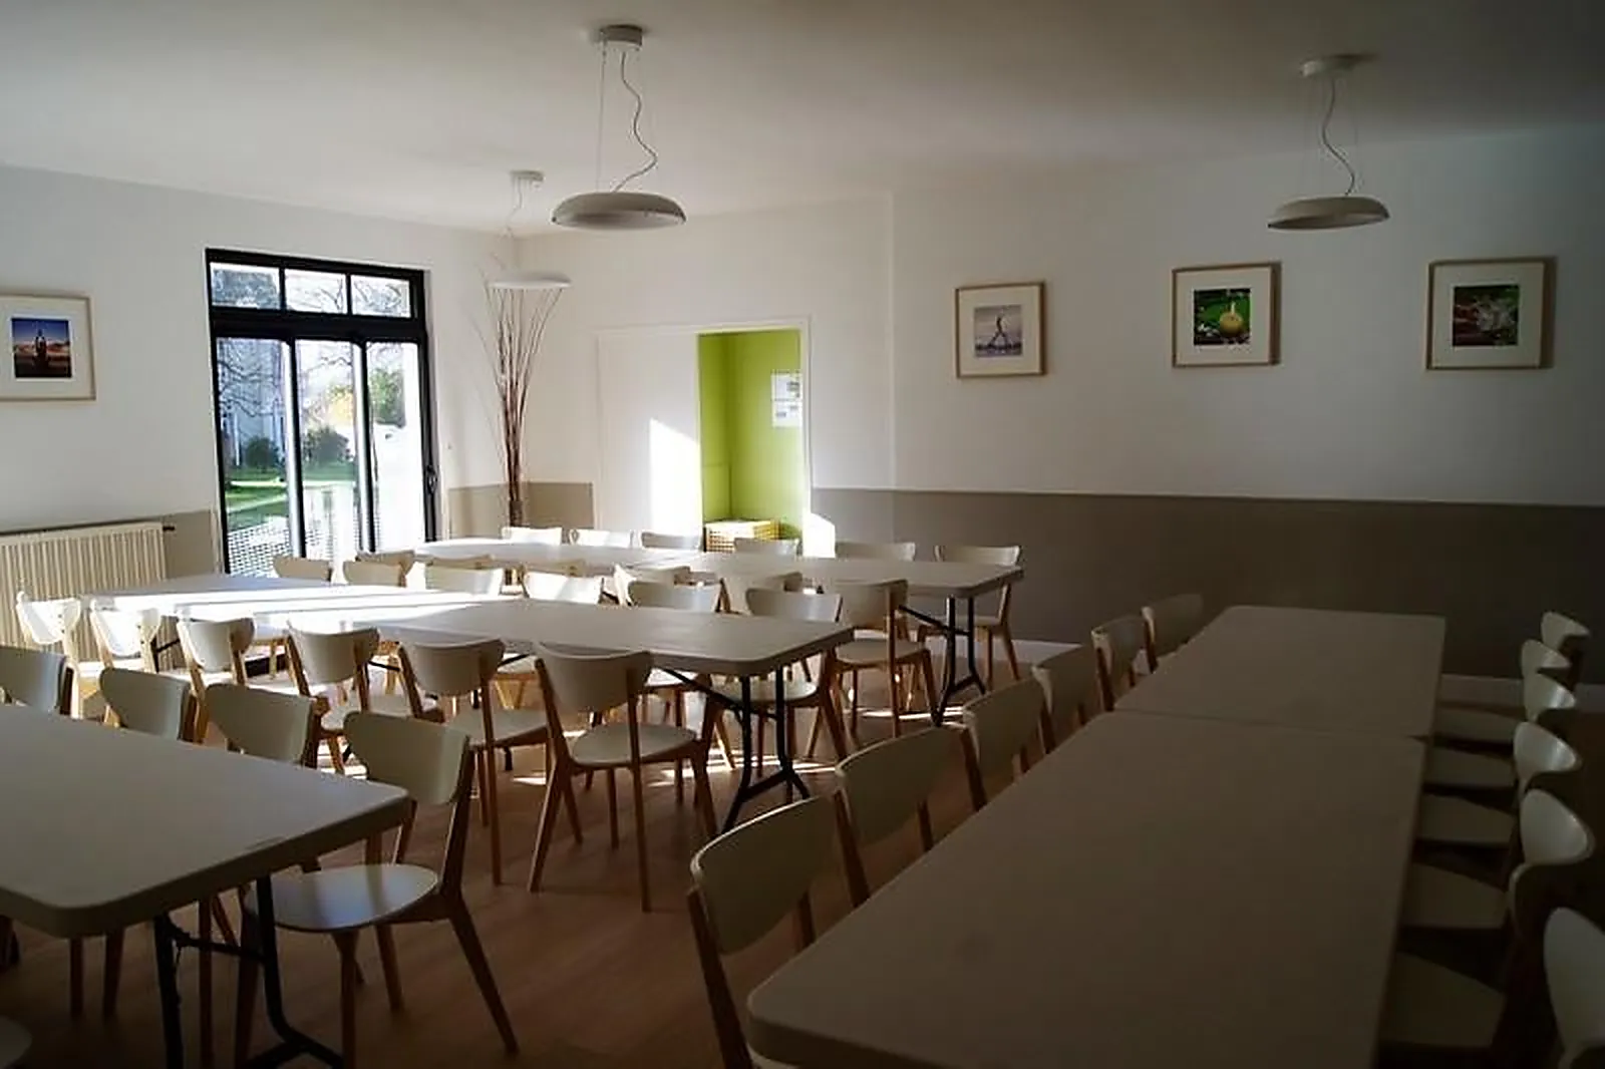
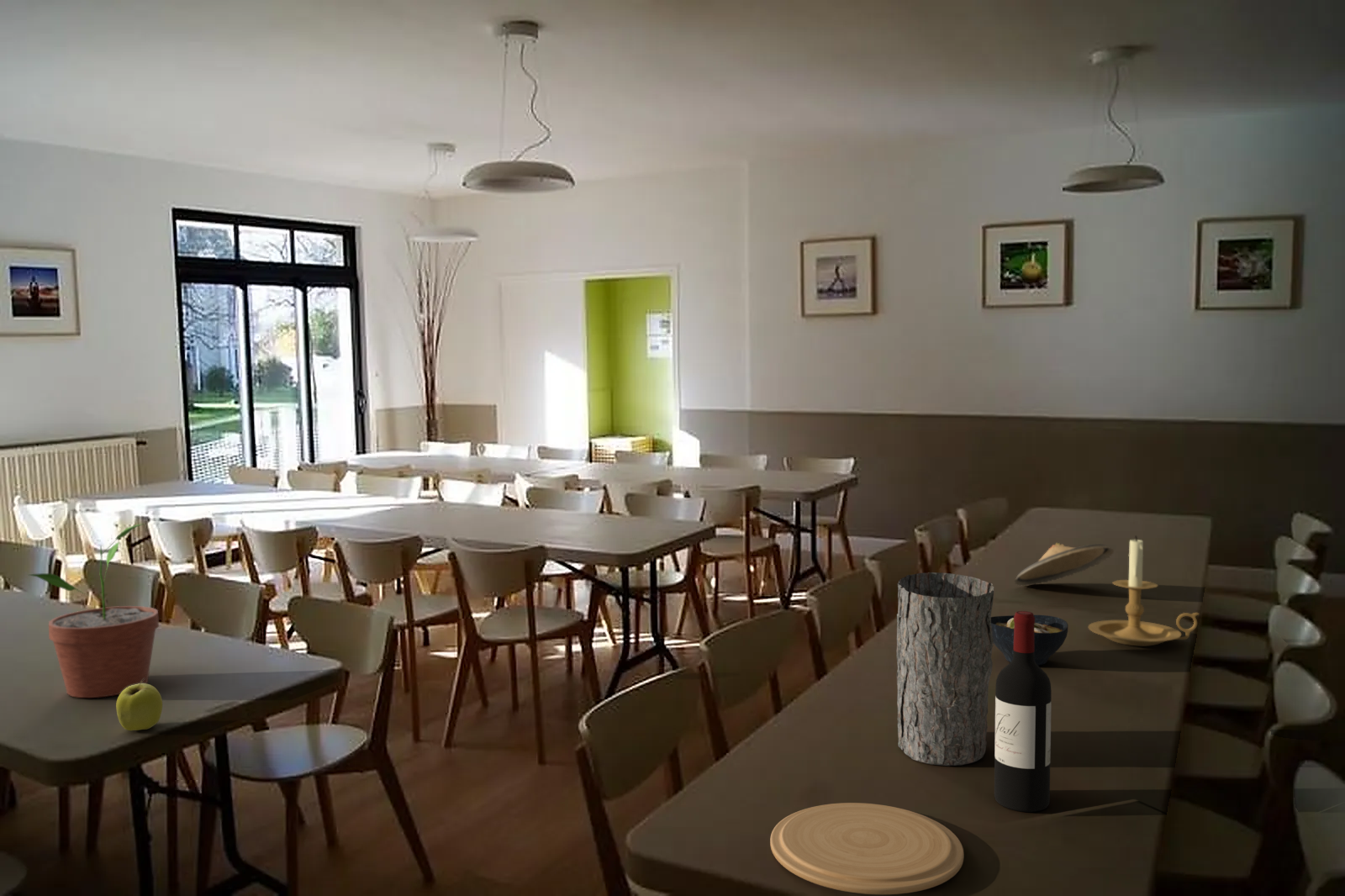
+ wine bottle (1023, 709)
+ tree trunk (944, 667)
+ plate (865, 842)
+ potted plant (103, 606)
+ apple (139, 703)
+ candle holder (1135, 588)
+ plate (1064, 566)
+ bowl (1034, 638)
